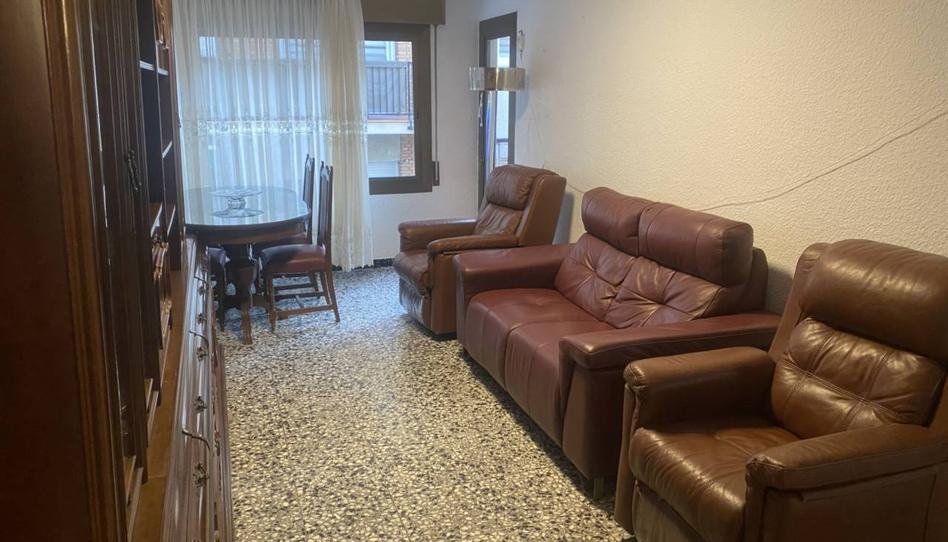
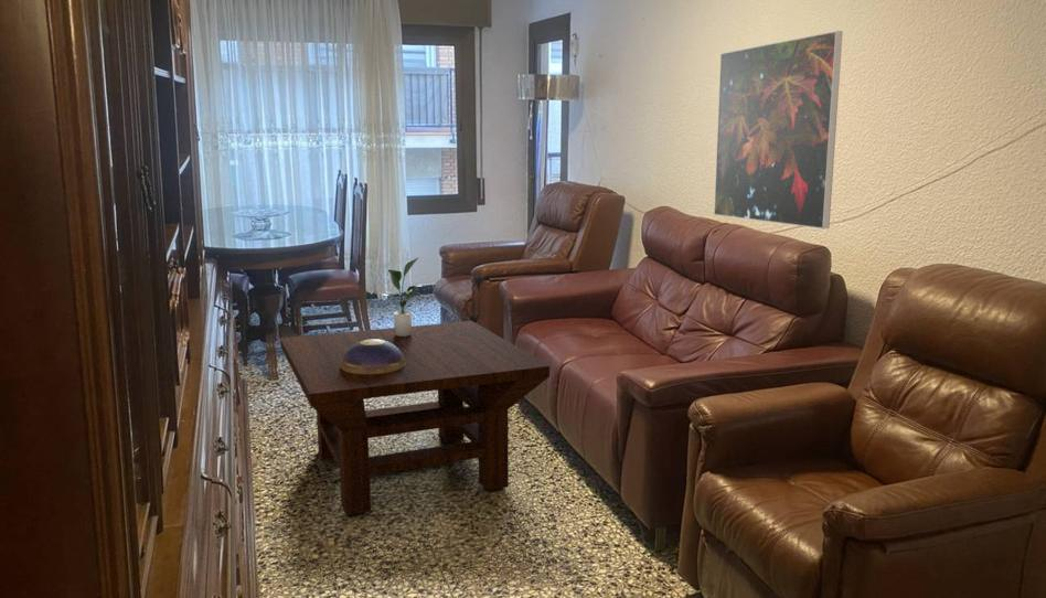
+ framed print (770, 134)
+ potted plant (401, 296)
+ coffee table (406, 410)
+ decorative bowl (373, 352)
